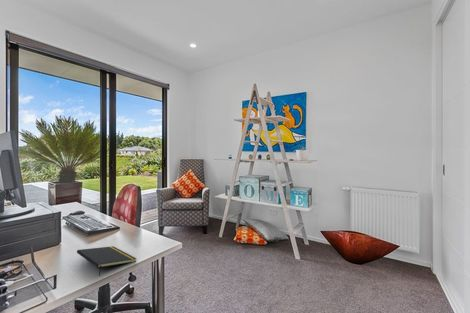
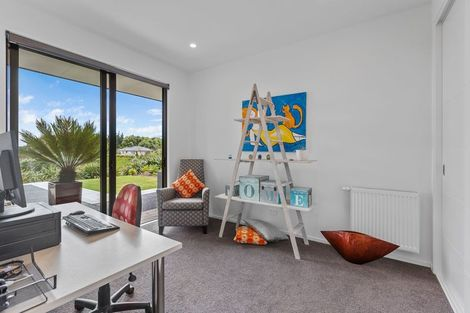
- notepad (106, 255)
